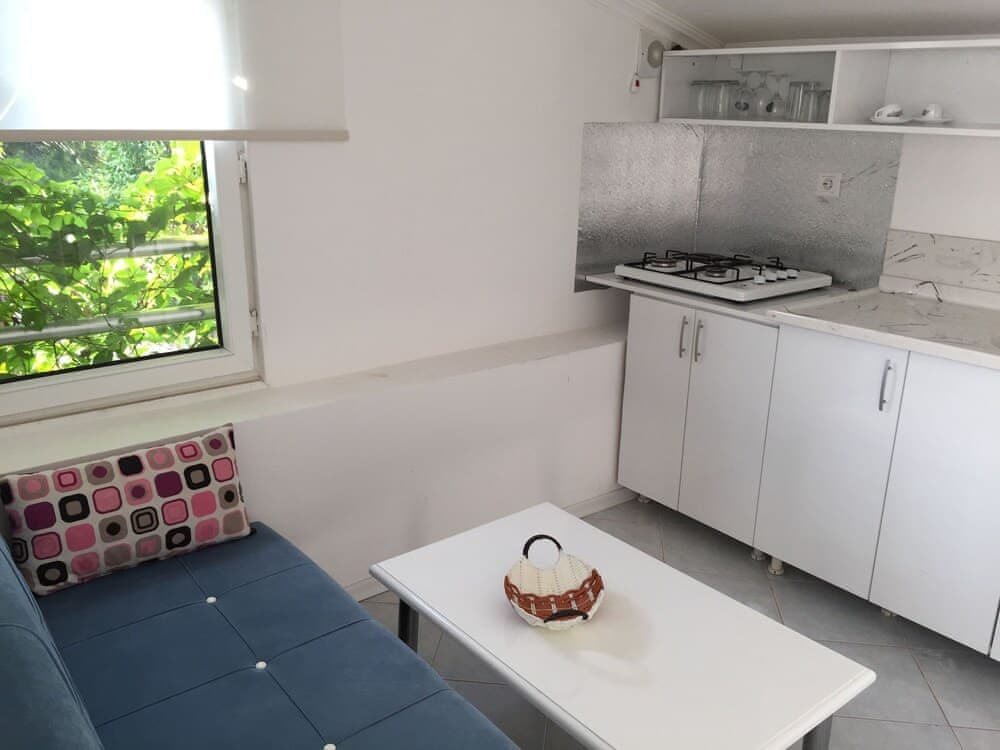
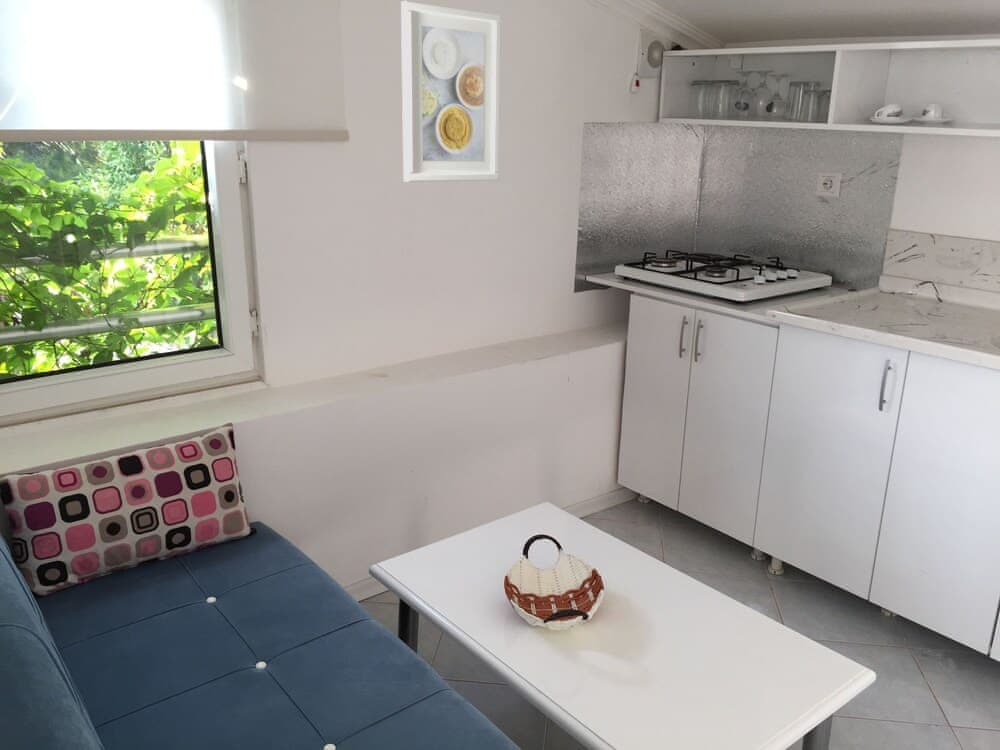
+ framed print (452, 96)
